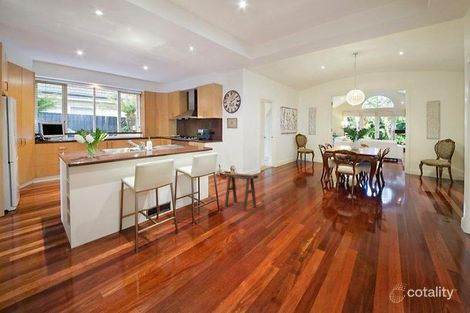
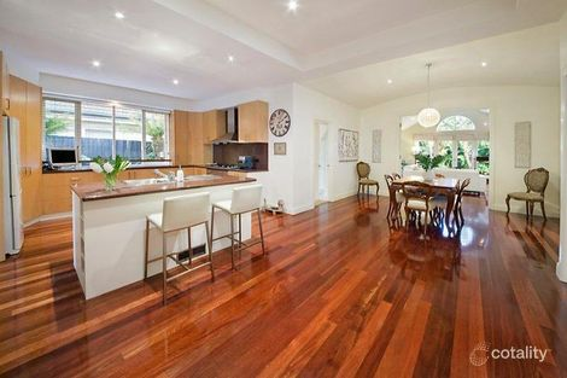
- stool (235, 190)
